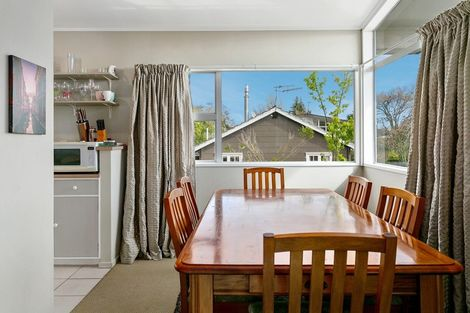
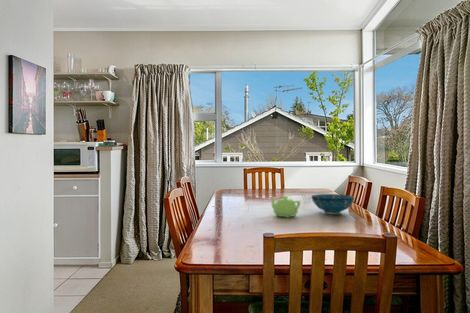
+ decorative bowl (332, 204)
+ teapot (284, 206)
